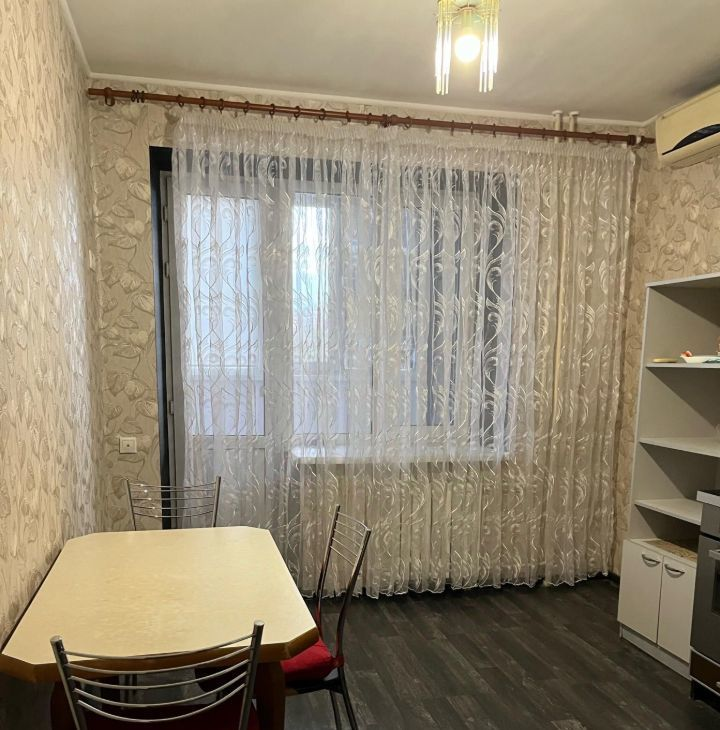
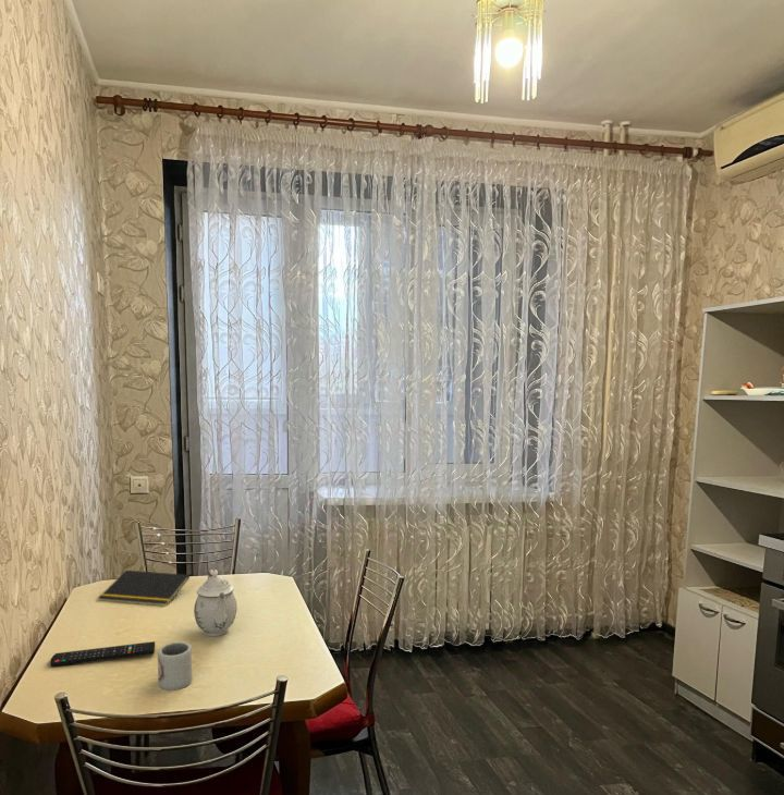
+ teapot (216, 601)
+ remote control (103, 655)
+ cup (174, 662)
+ notepad (145, 587)
